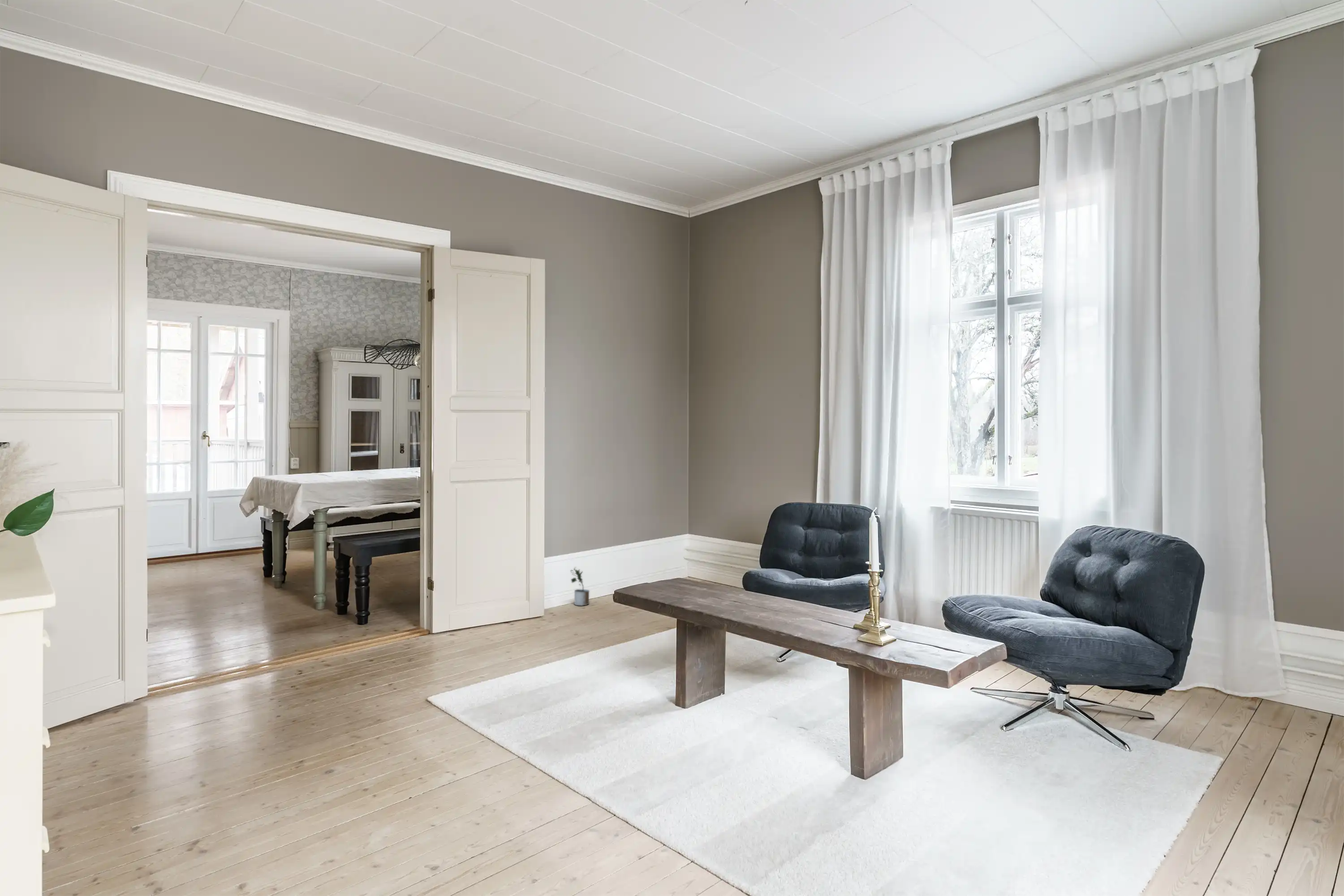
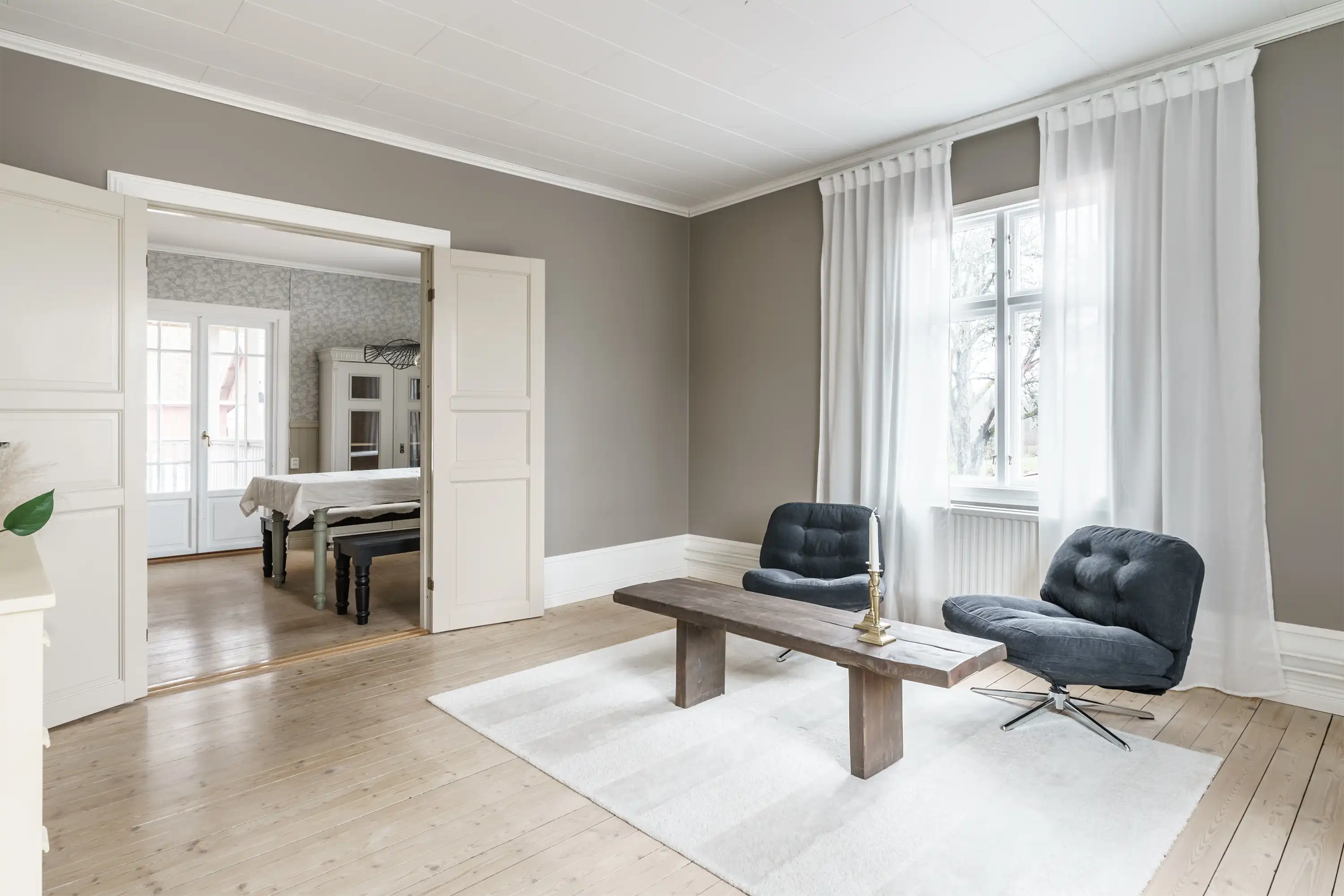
- potted plant (579, 585)
